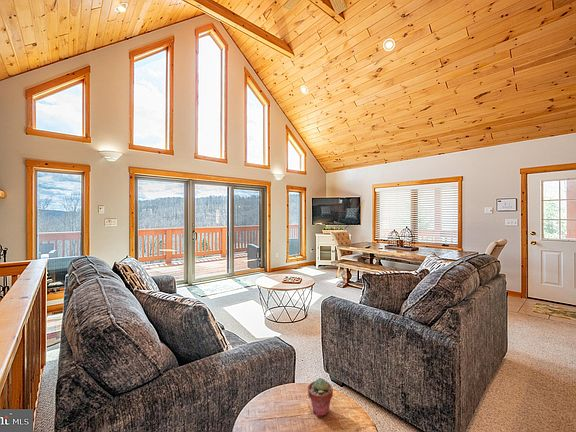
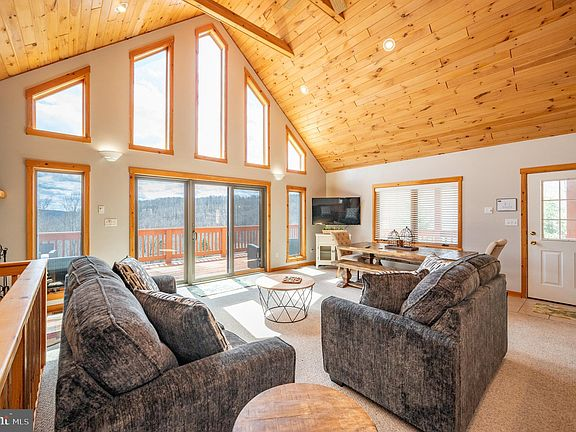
- potted succulent (320, 394)
